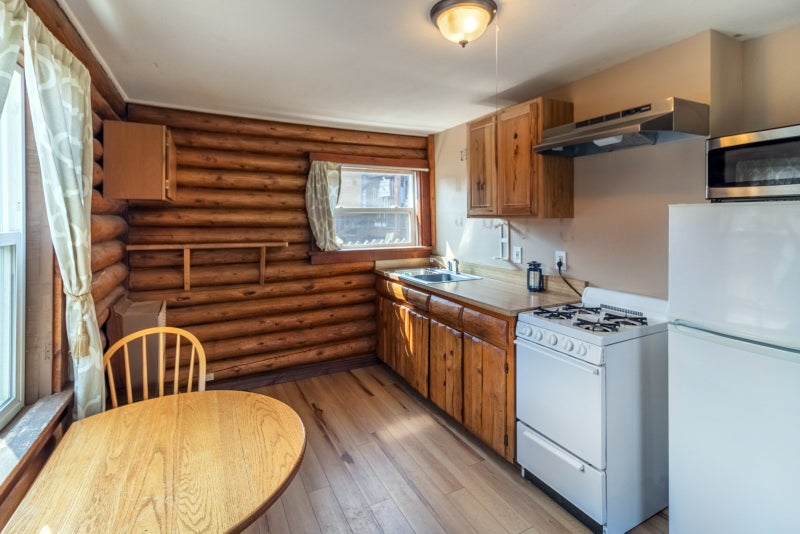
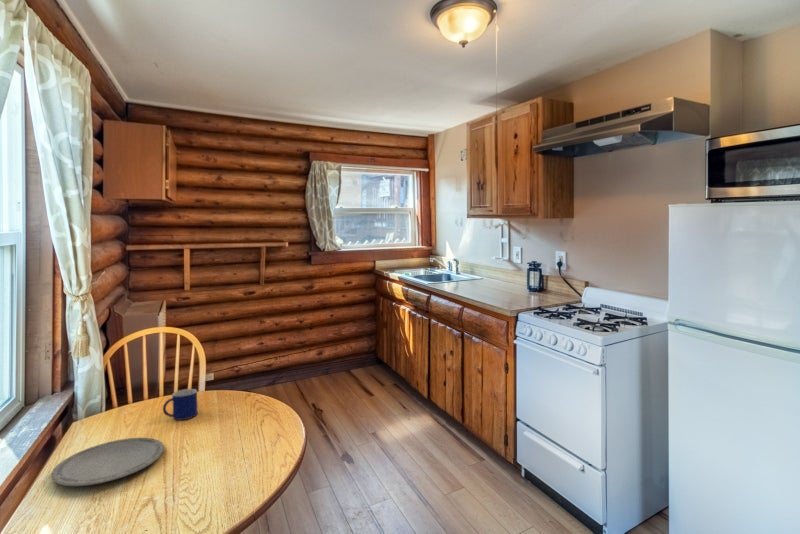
+ plate (111, 461)
+ mug (180, 405)
